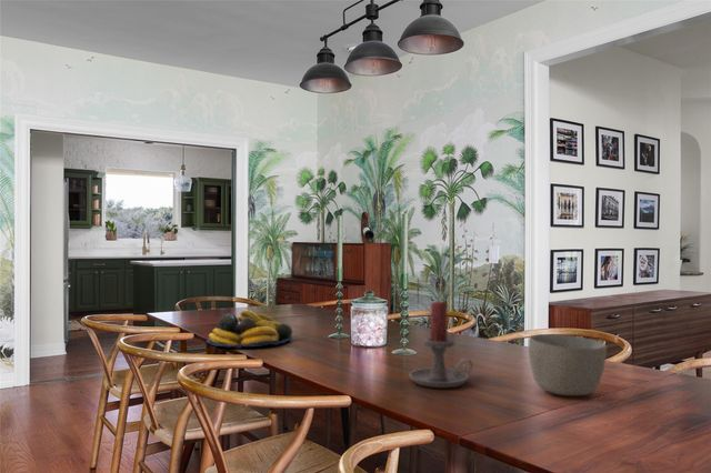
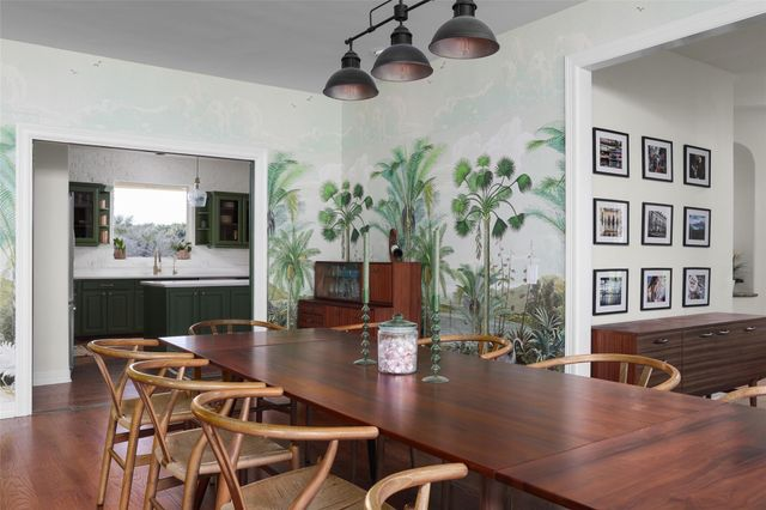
- fruit bowl (249, 325)
- candle holder (444, 340)
- bowl (565, 365)
